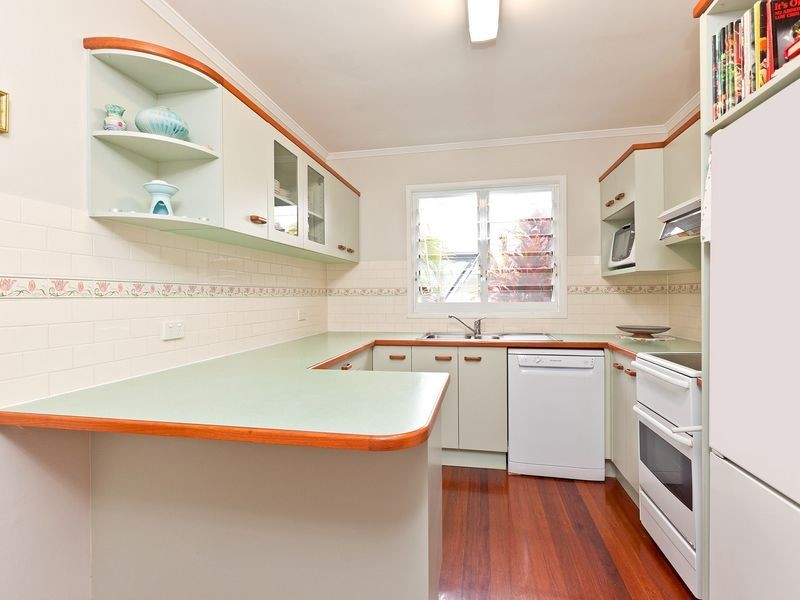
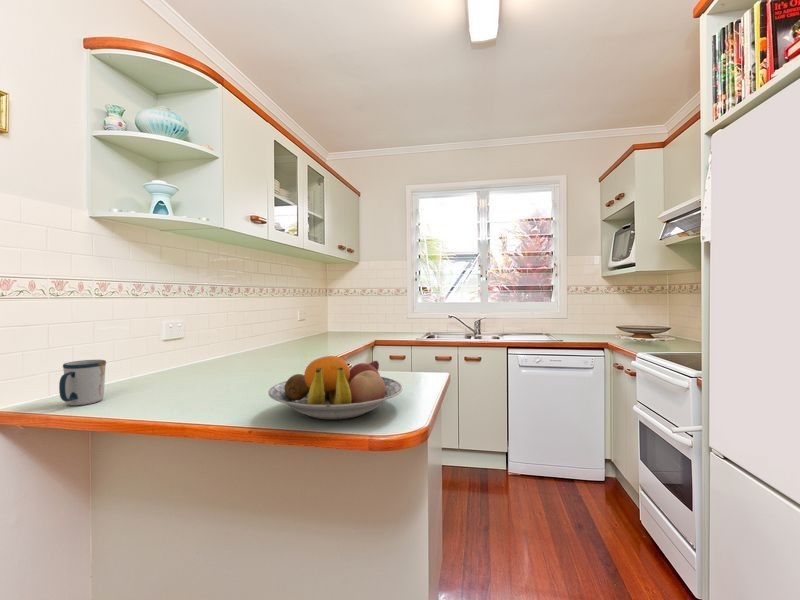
+ fruit bowl (337, 381)
+ mug (81, 382)
